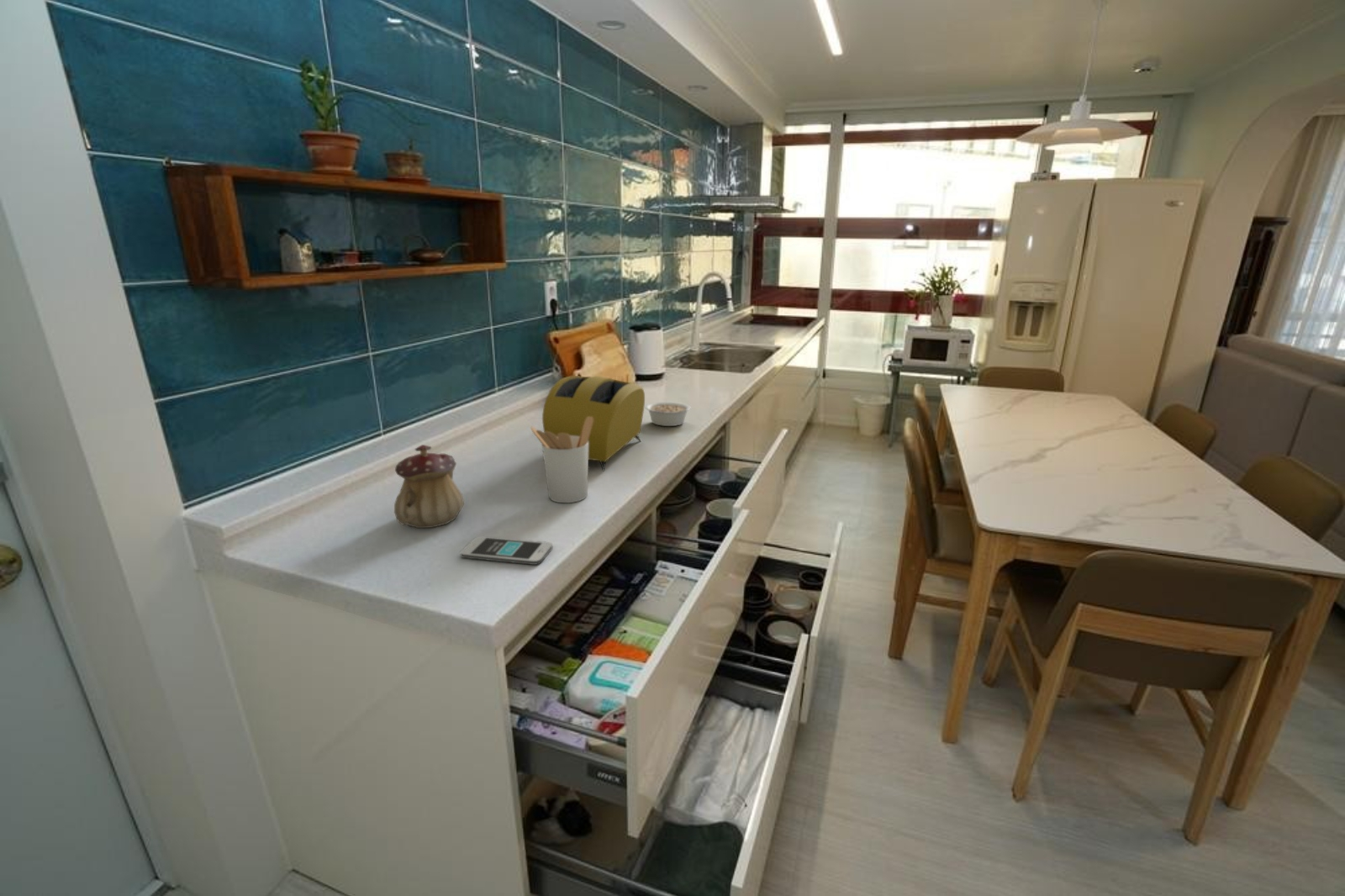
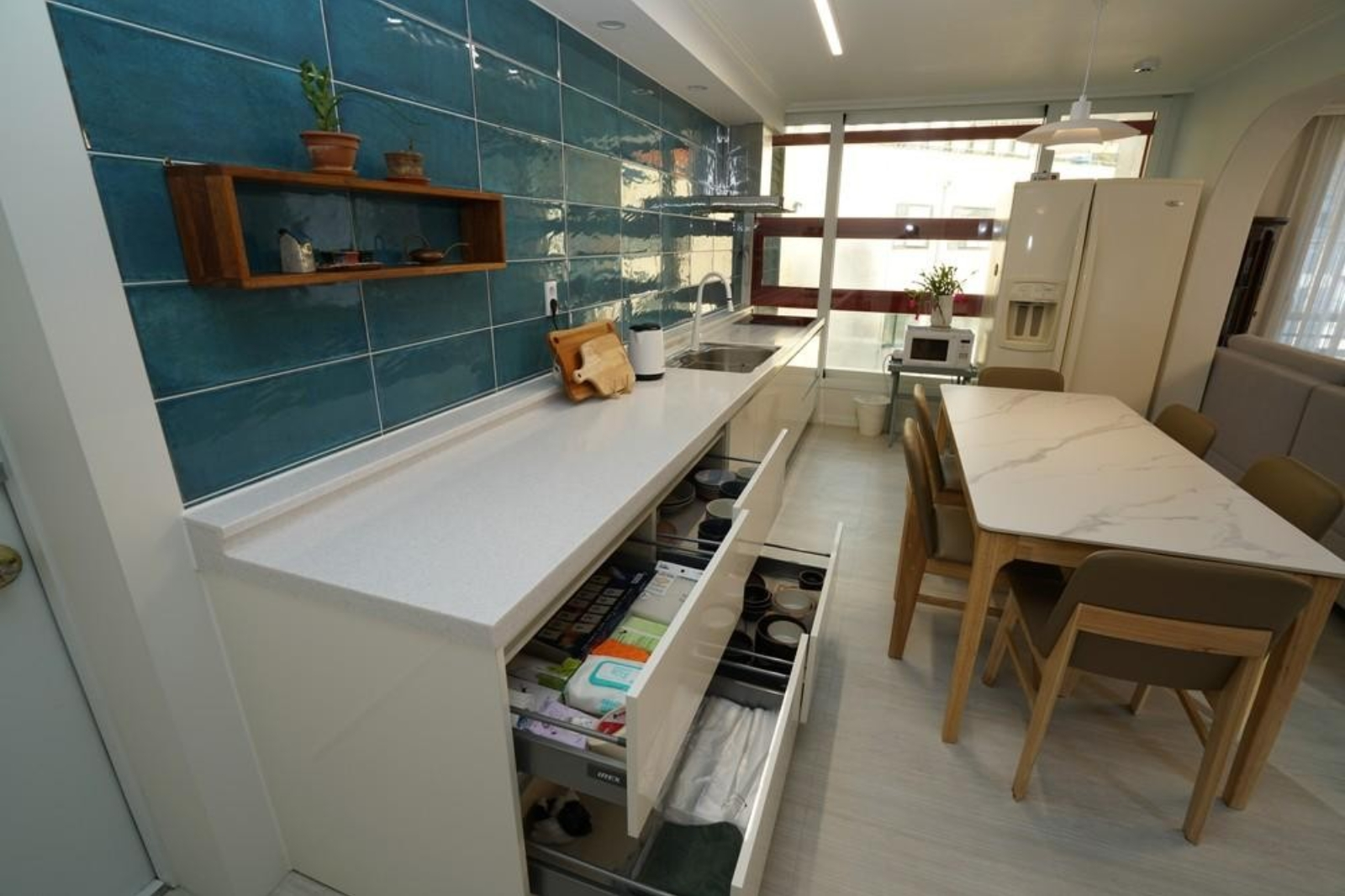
- legume (669, 413)
- teapot (425, 483)
- toaster (598, 415)
- smartphone (507, 550)
- utensil holder (562, 460)
